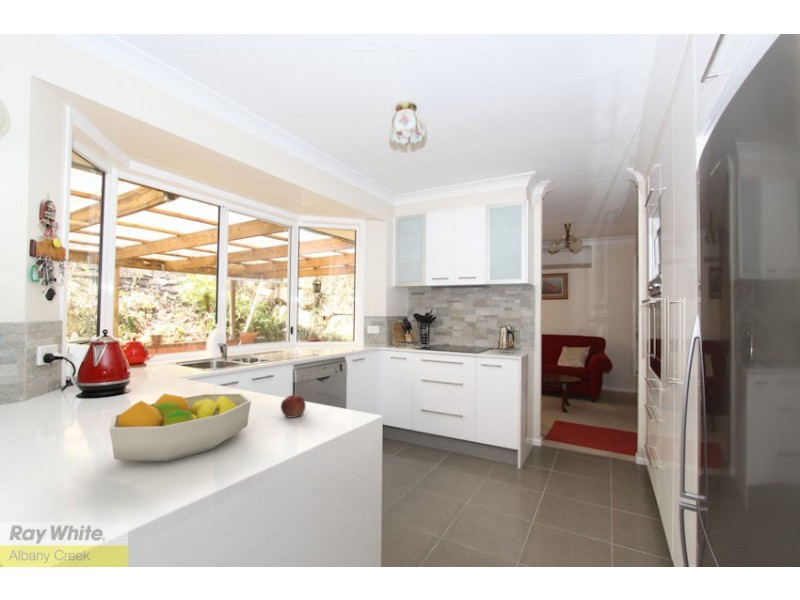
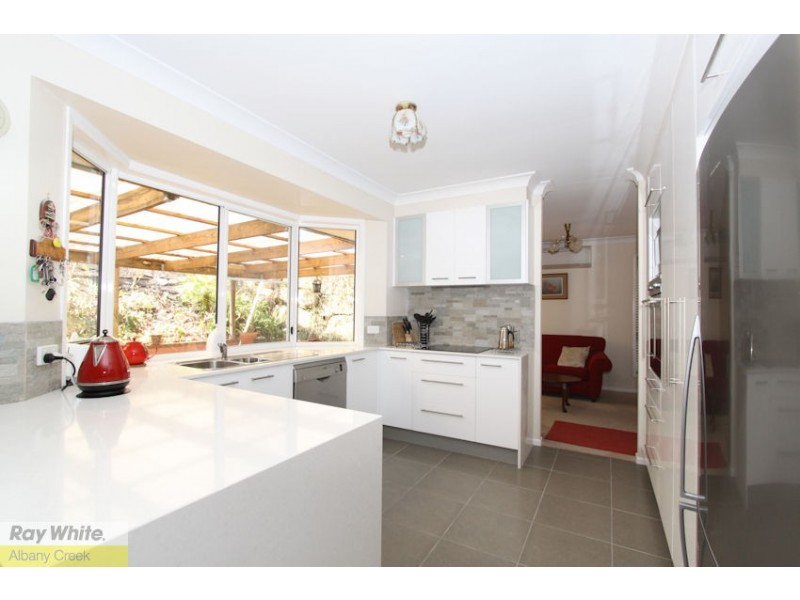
- apple (293, 405)
- fruit bowl (187, 417)
